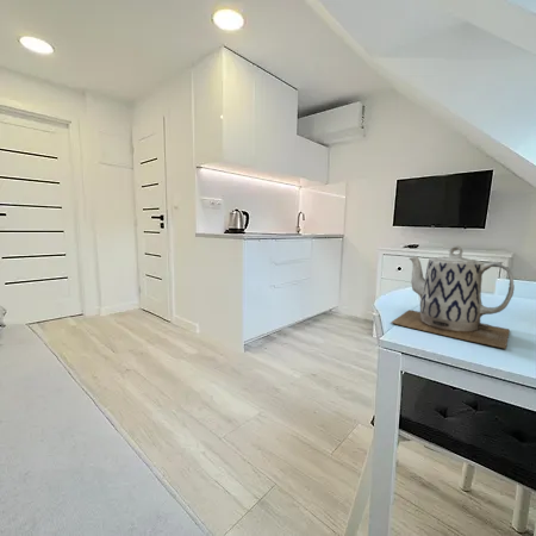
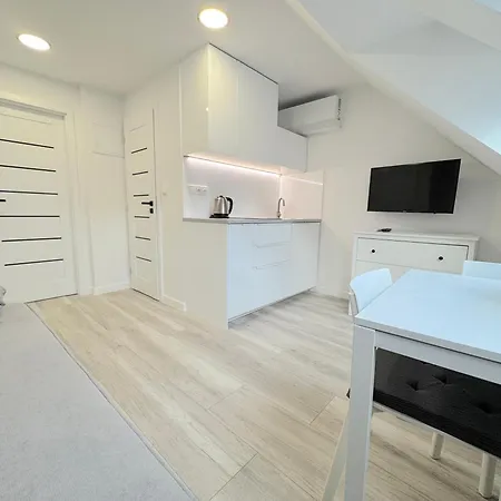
- teapot (453, 286)
